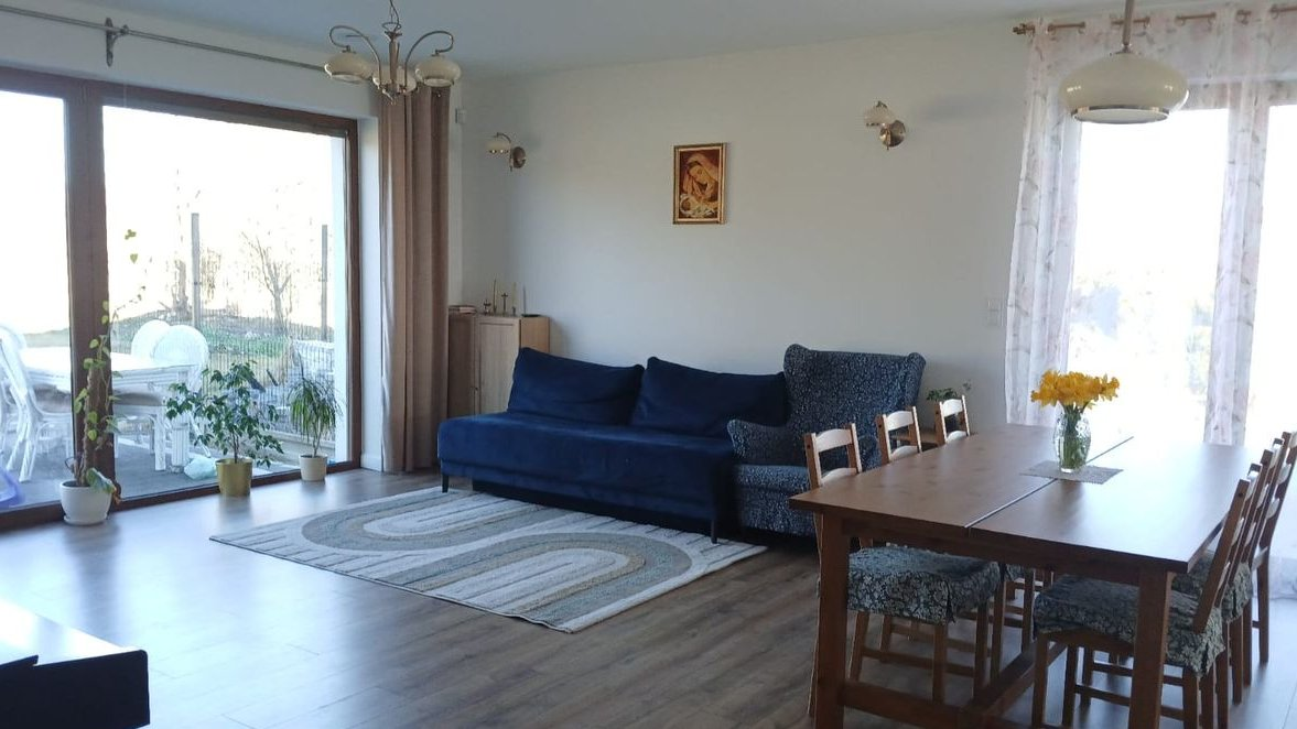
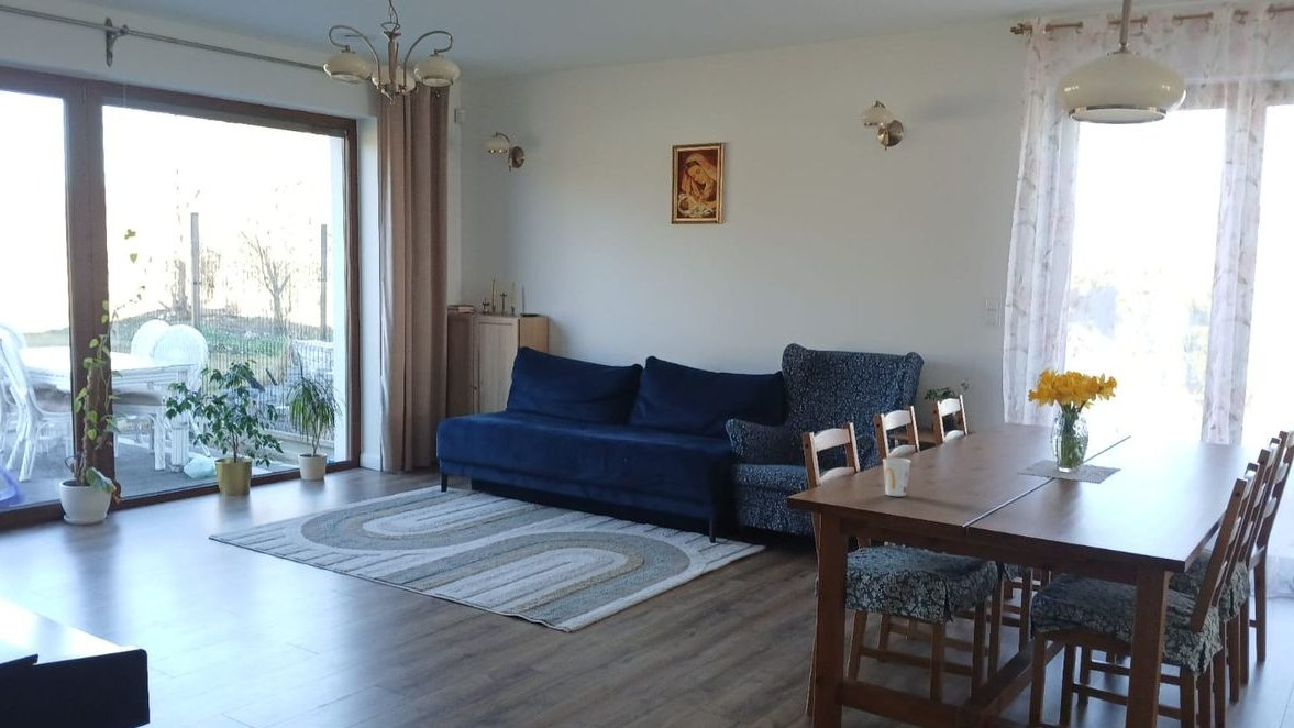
+ cup (896, 476)
